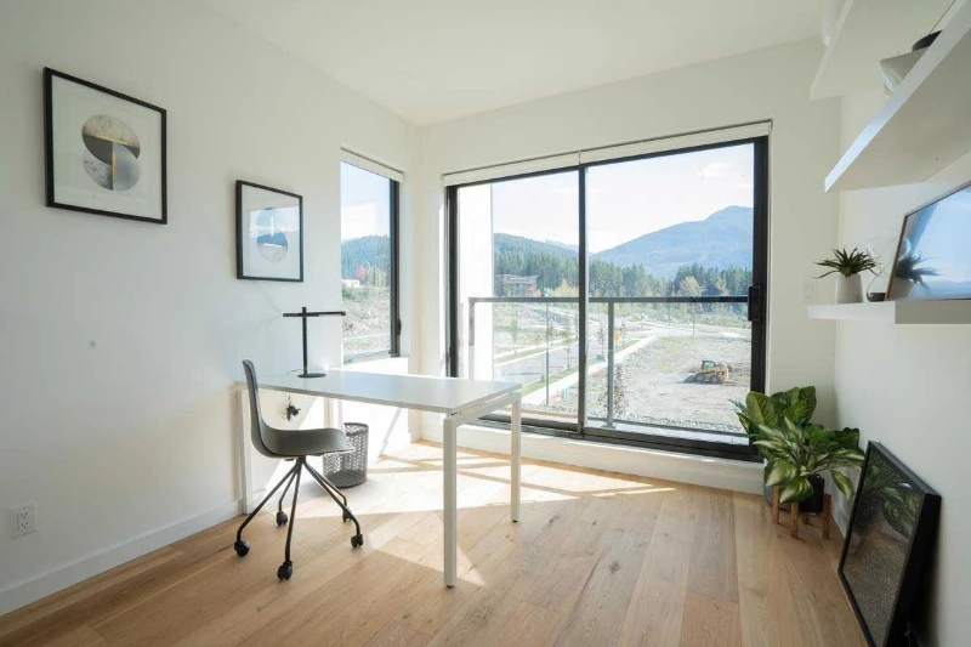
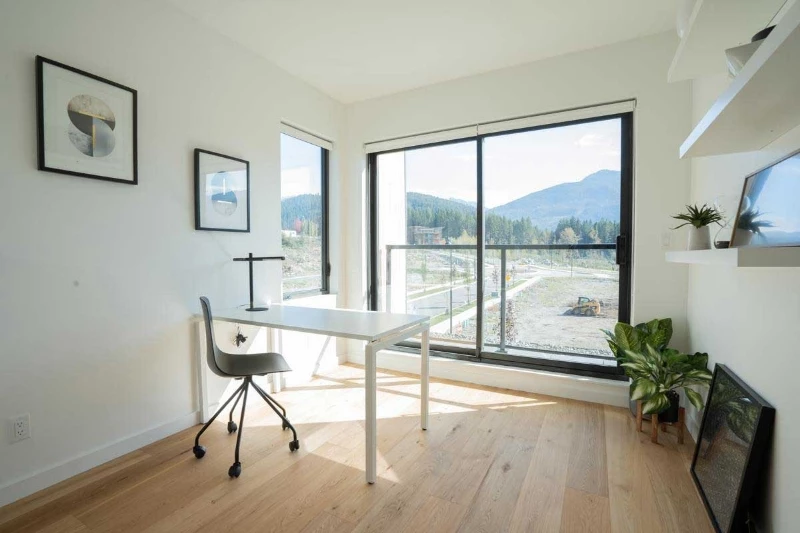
- waste bin (345, 454)
